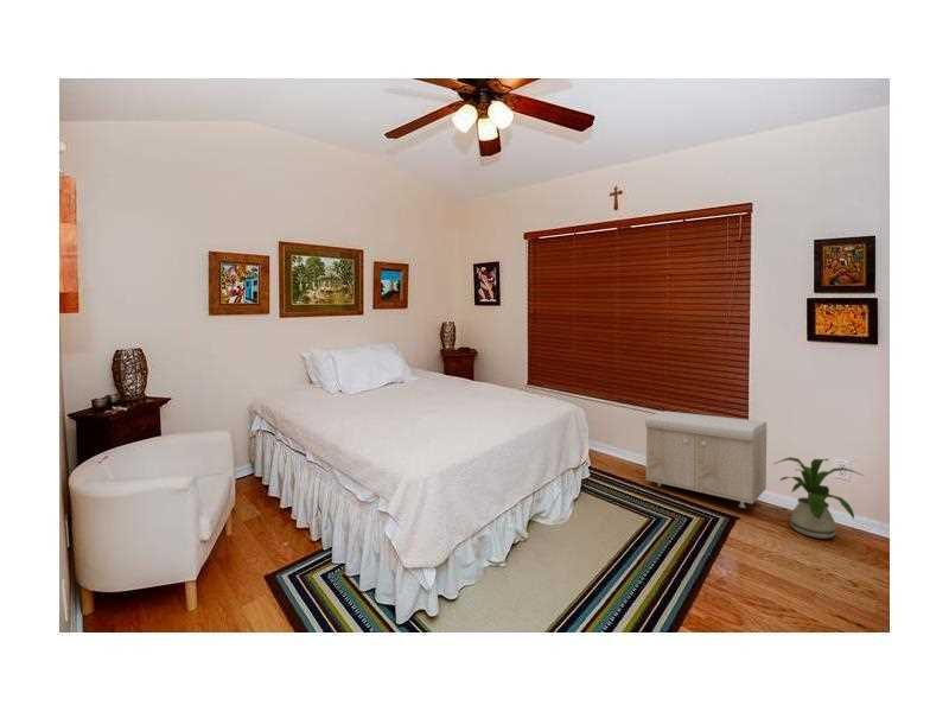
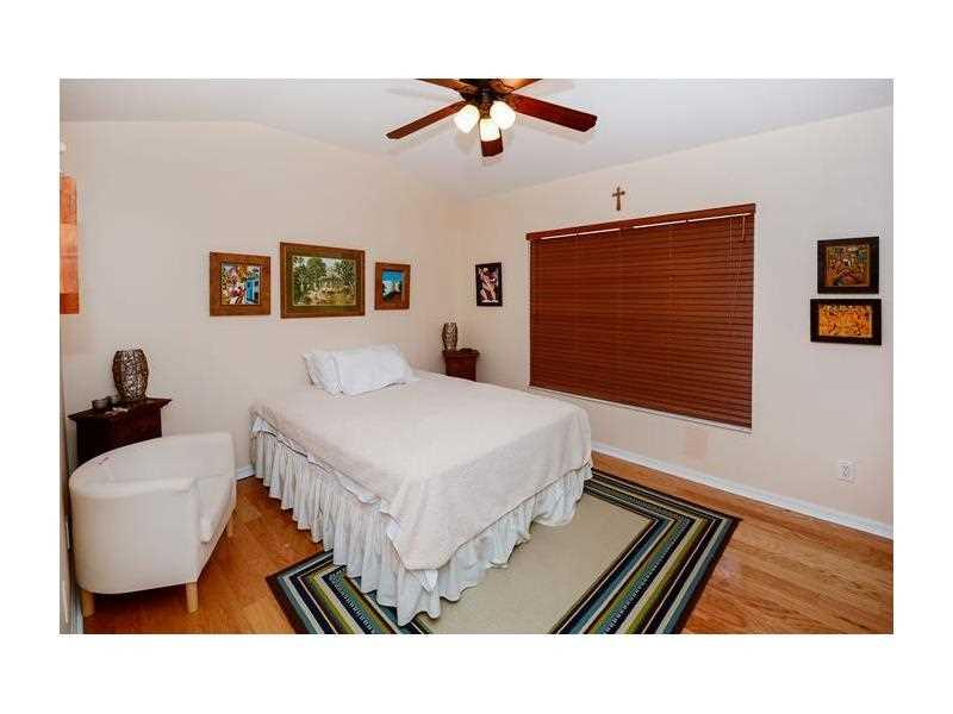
- storage bench (703, 456)
- house plant (816, 490)
